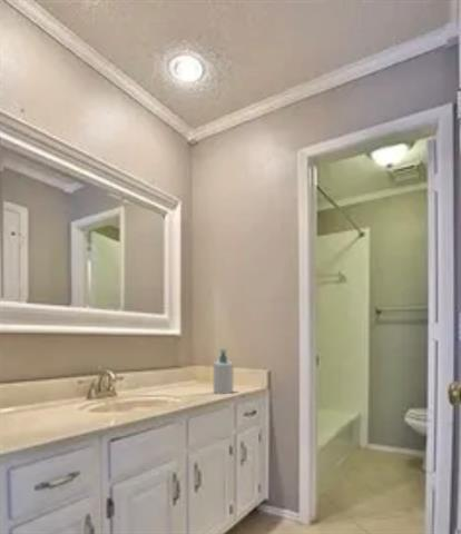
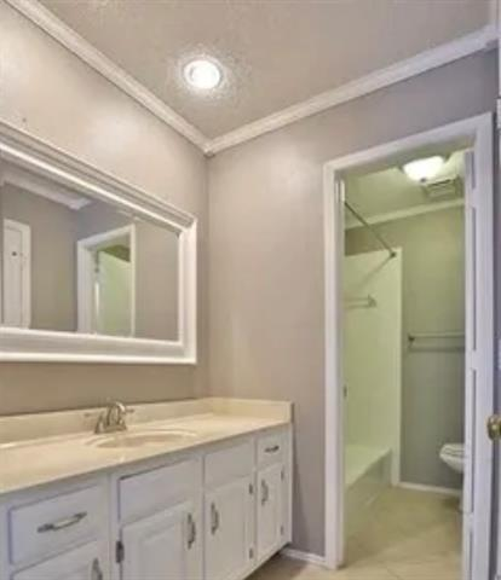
- soap bottle (223, 370)
